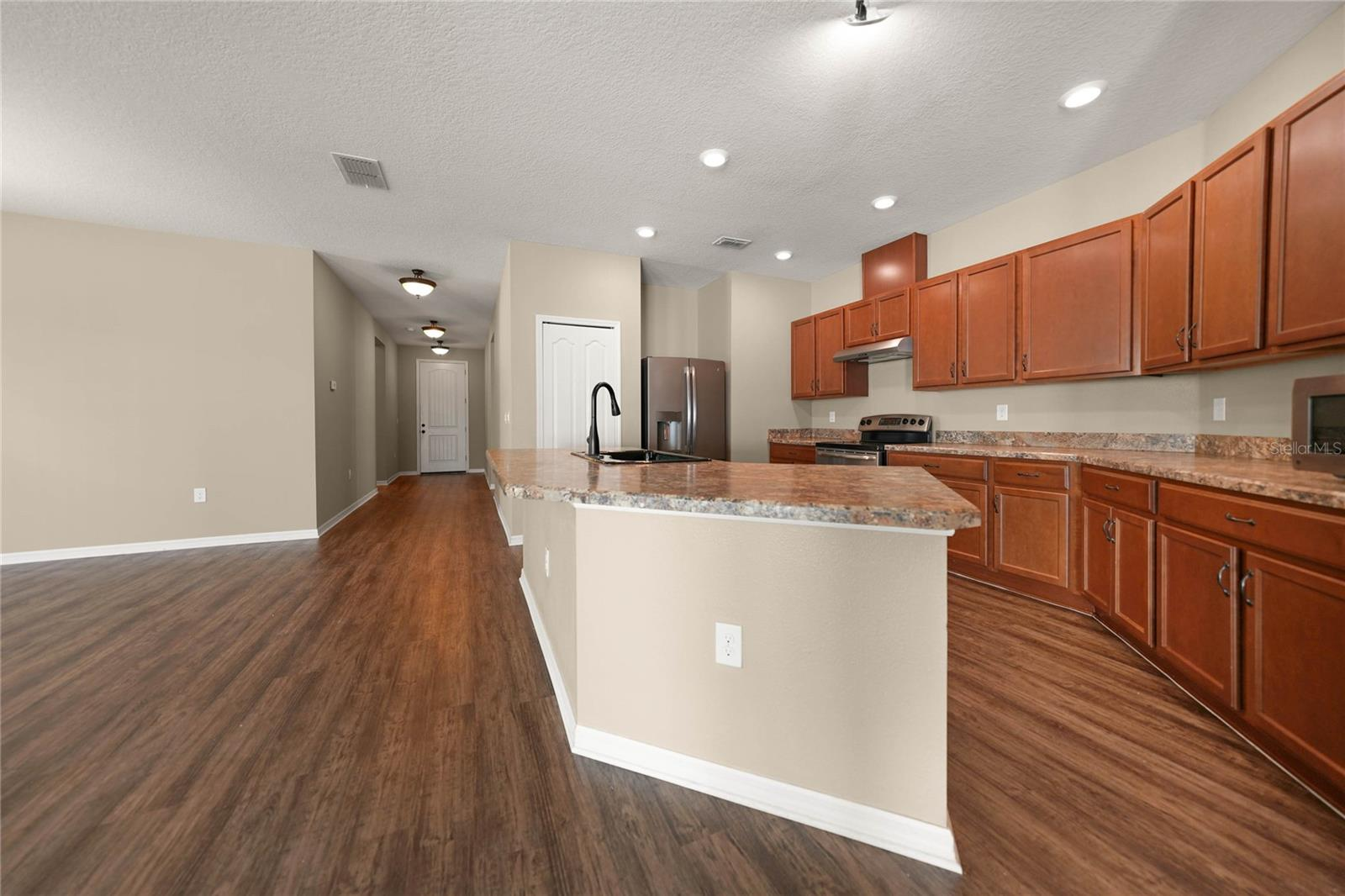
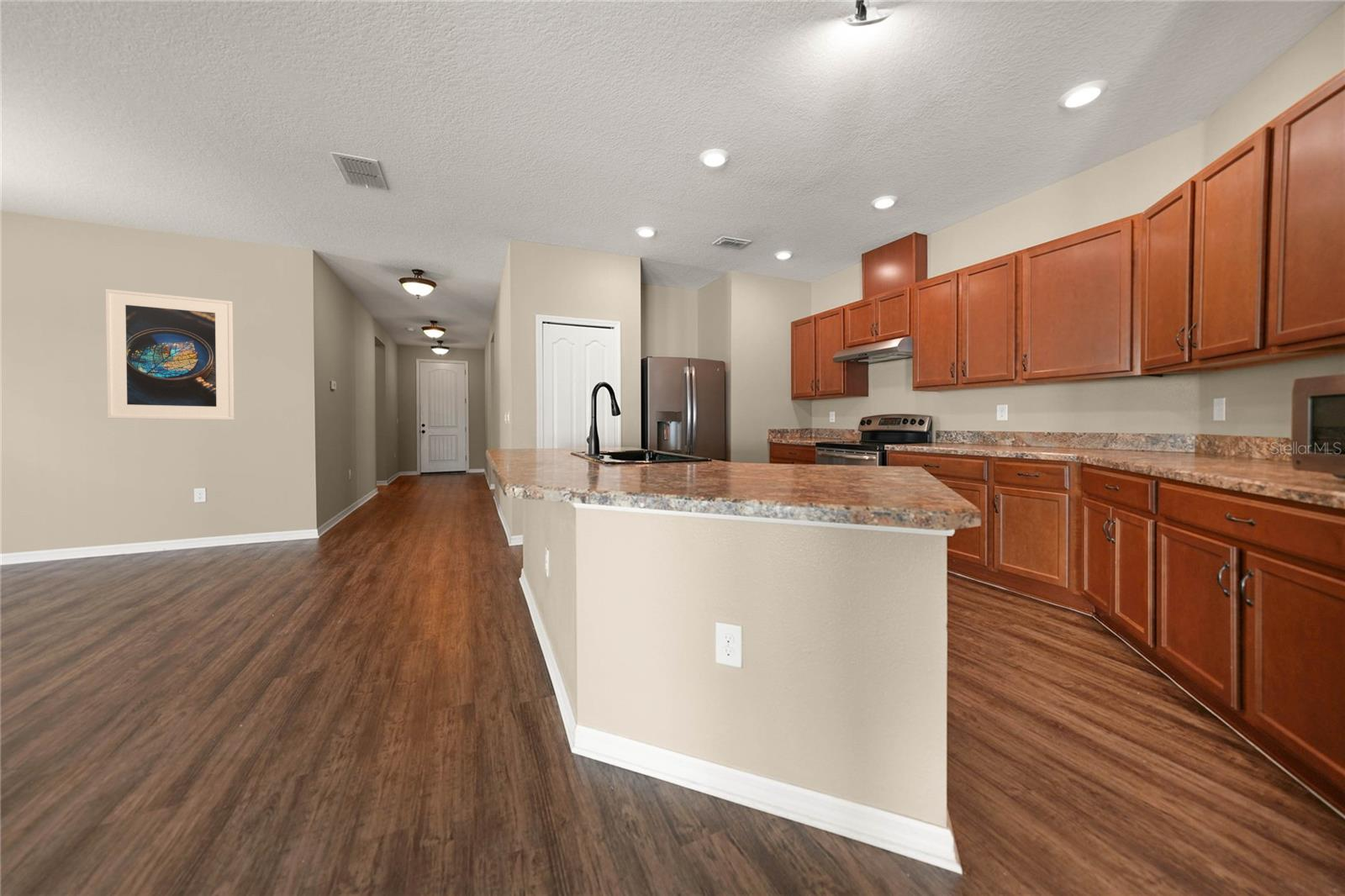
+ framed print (172, 357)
